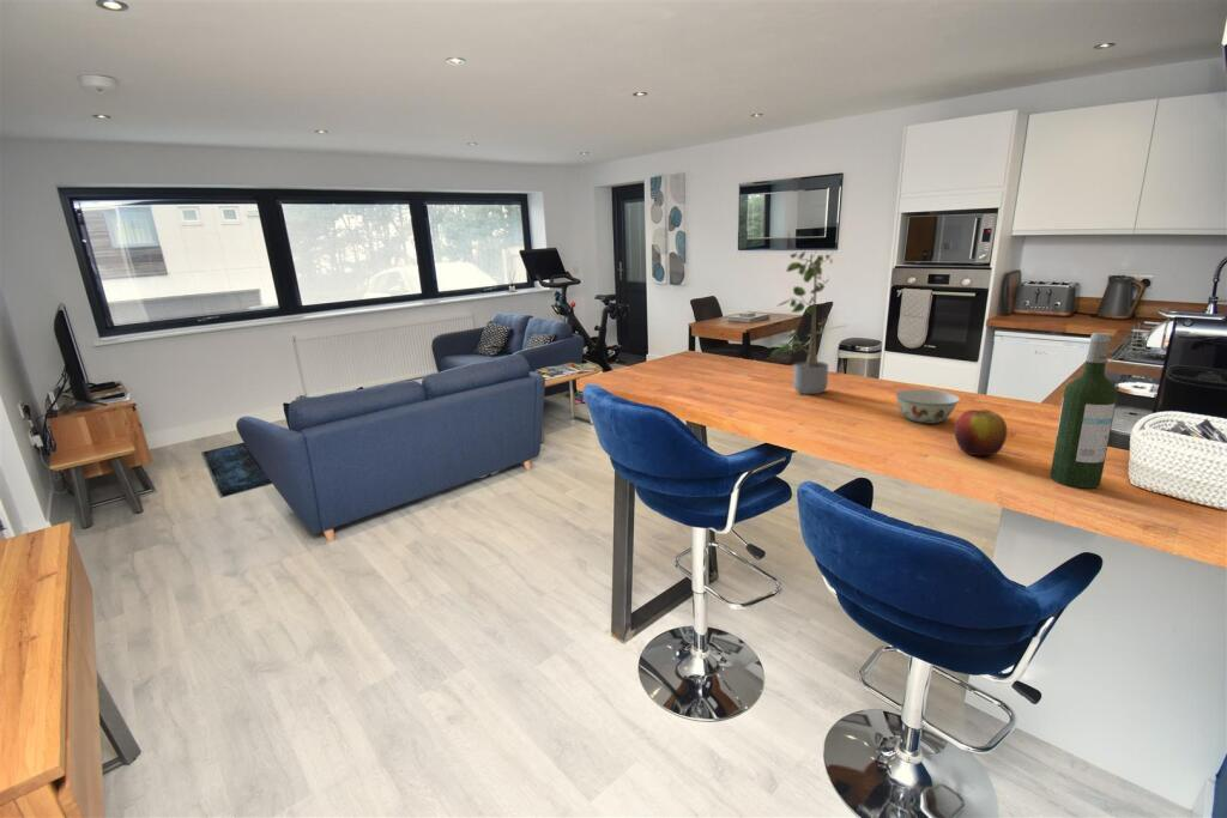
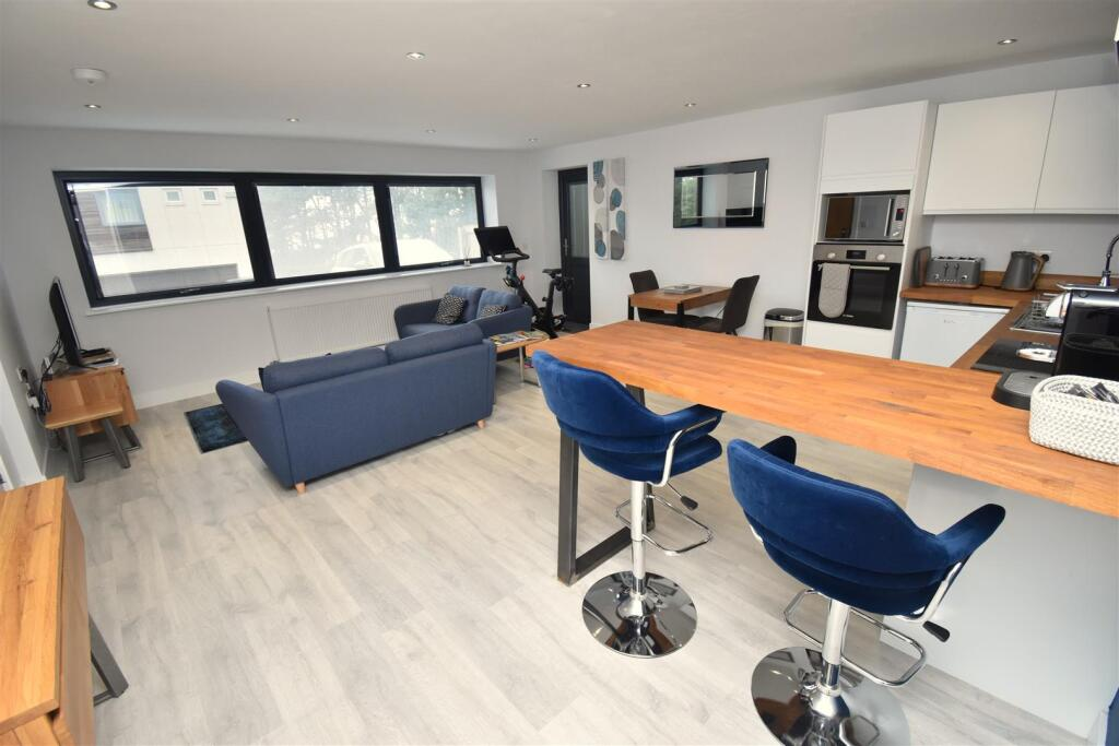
- potted plant (794, 329)
- apple (979, 432)
- chinaware (925, 407)
- wine bottle (1087, 410)
